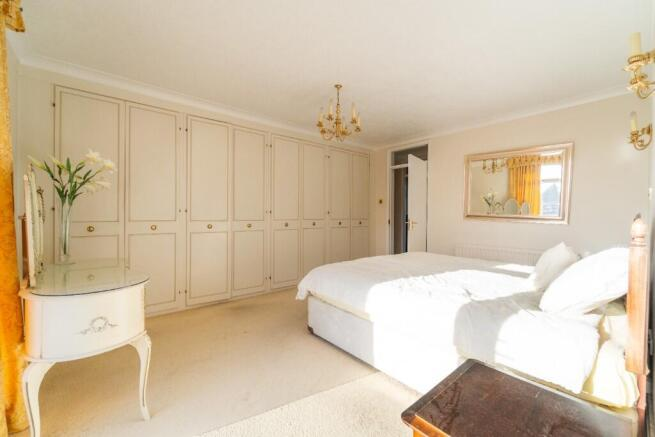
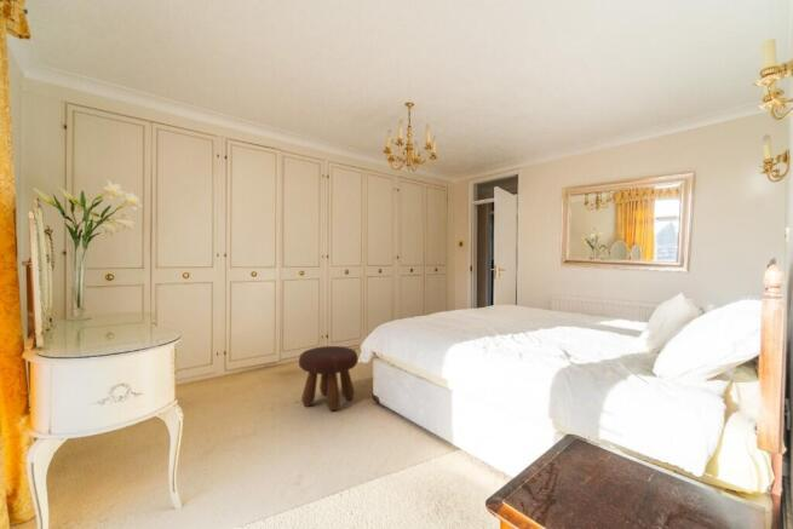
+ footstool (328, 376)
